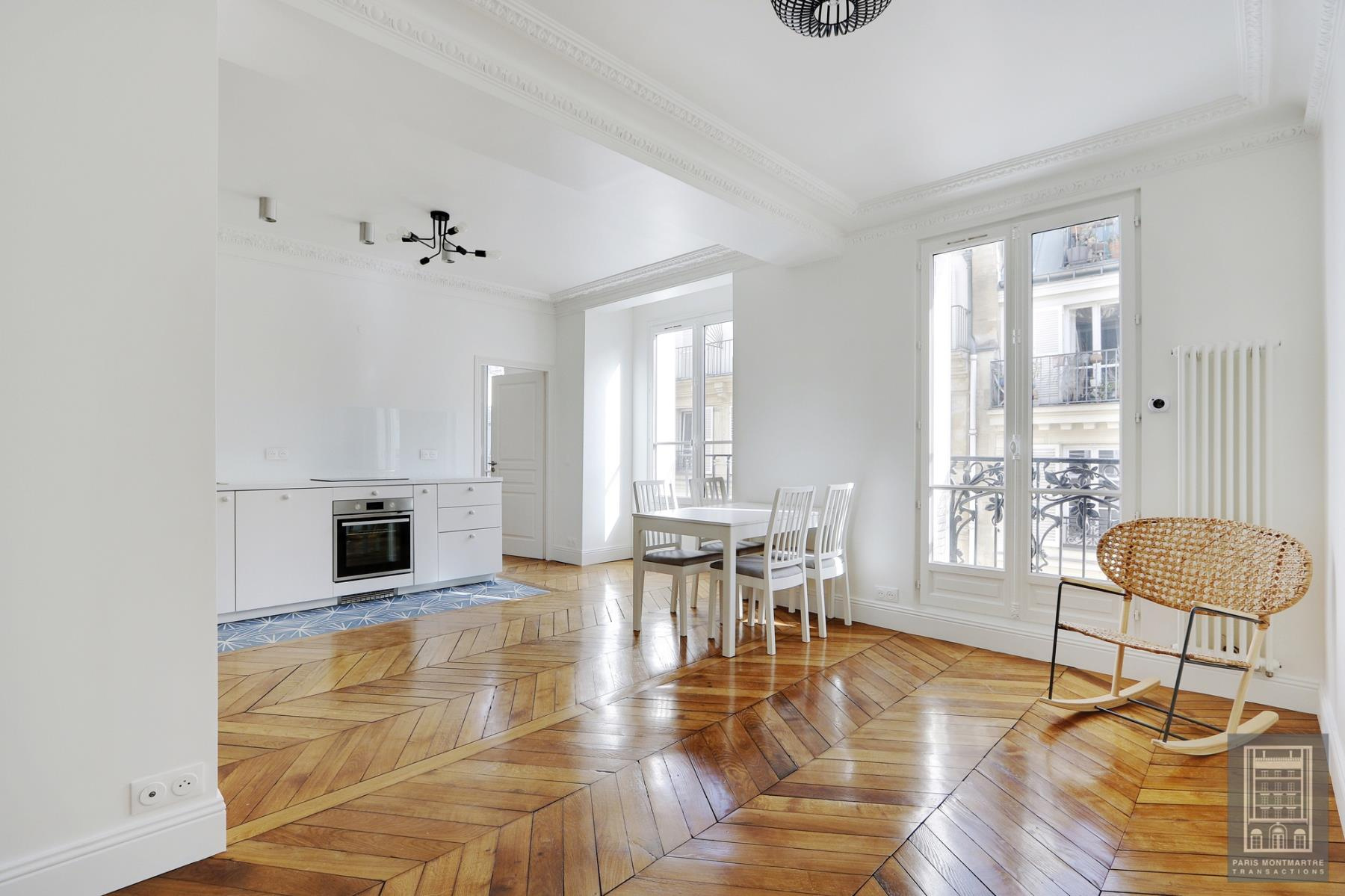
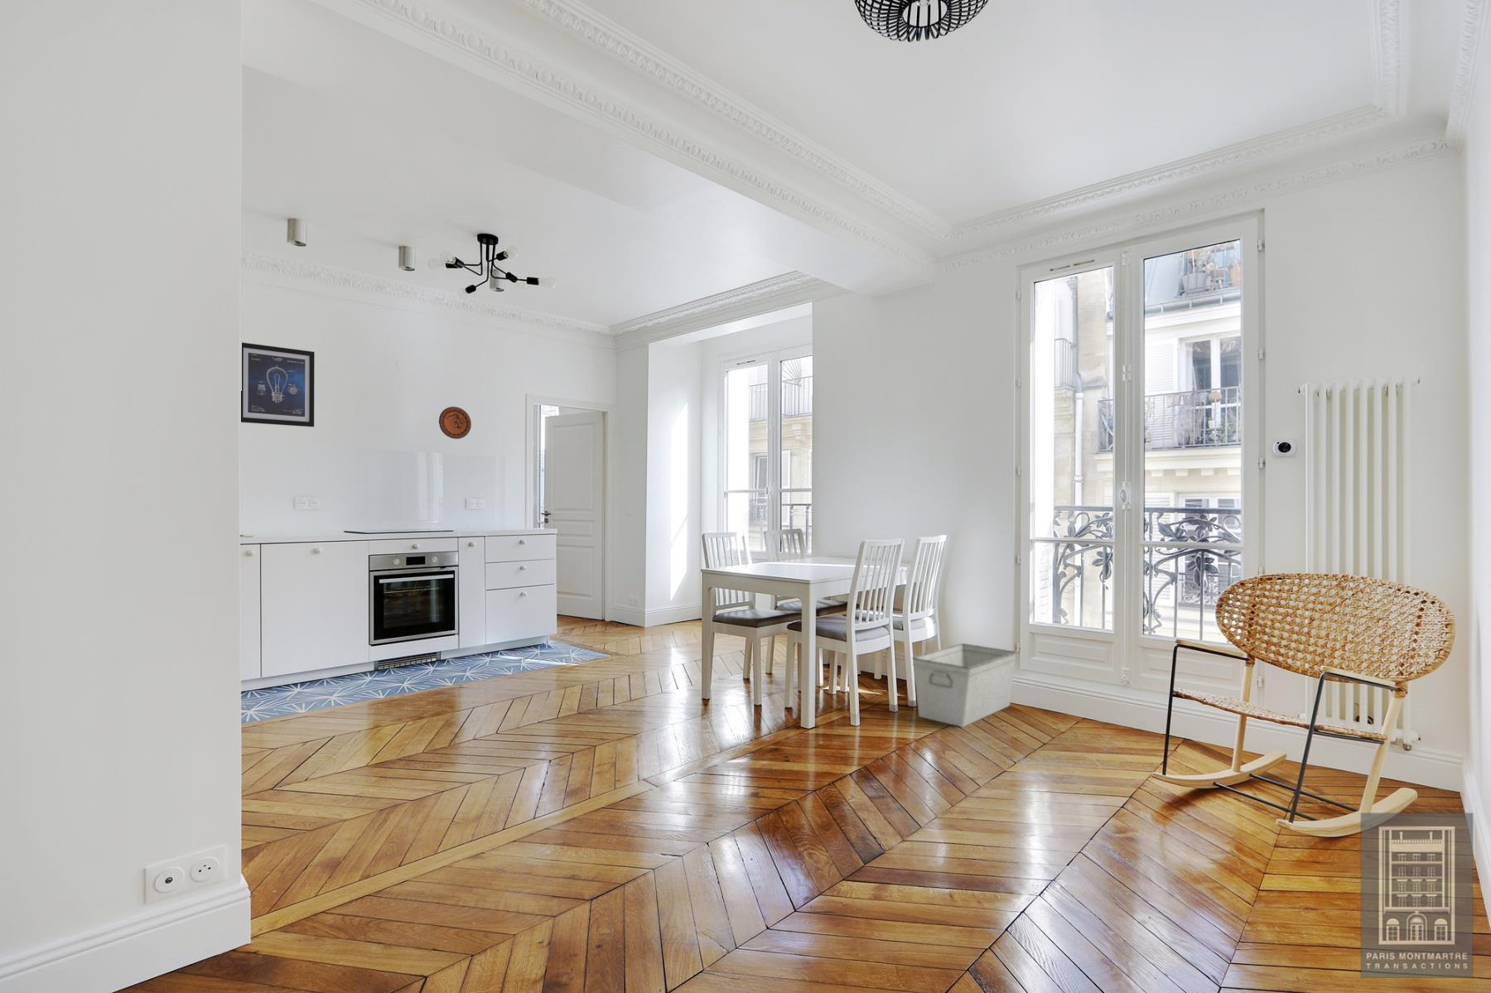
+ storage bin (966, 683)
+ wall art (277, 385)
+ decorative plate (455, 422)
